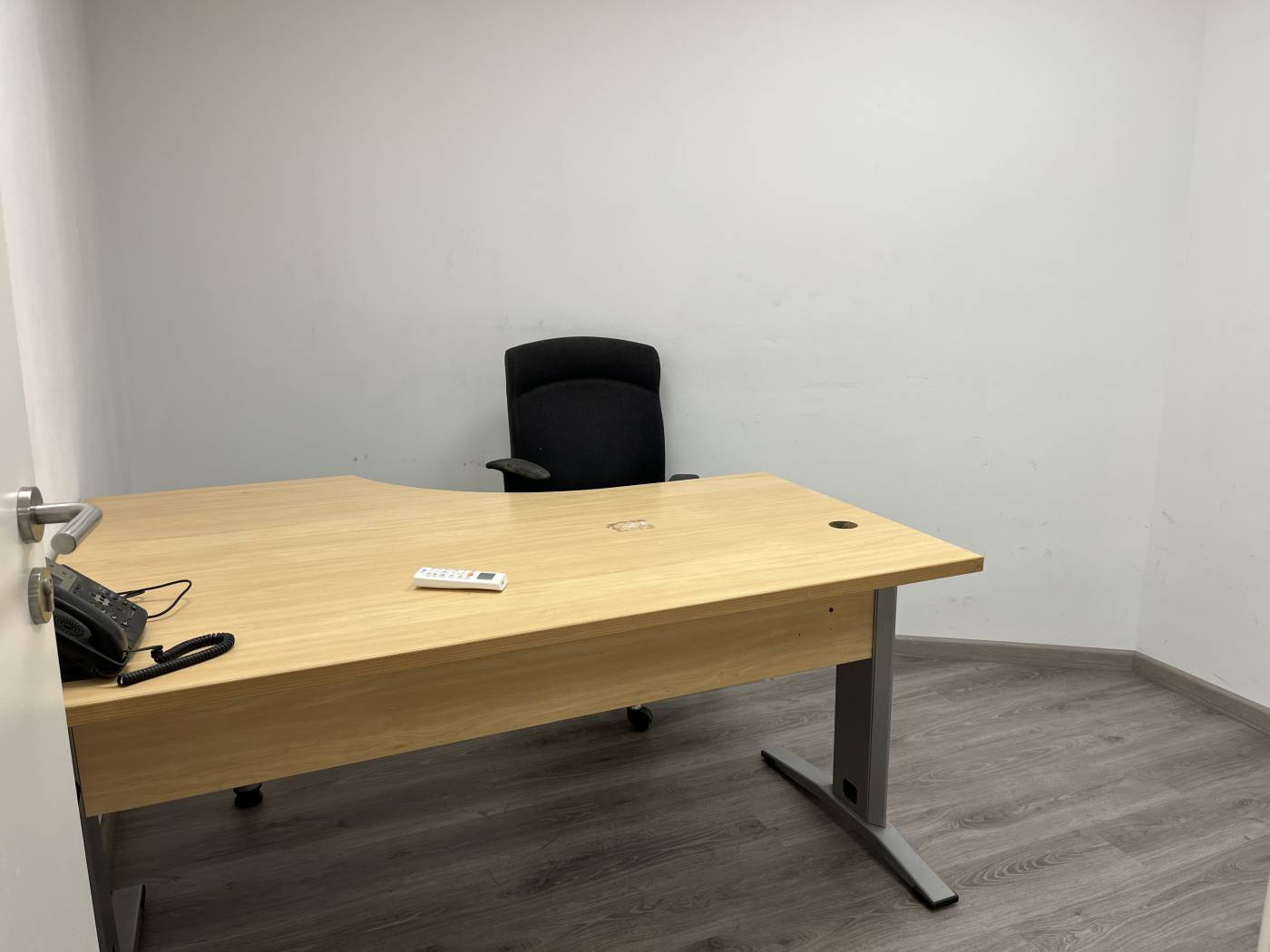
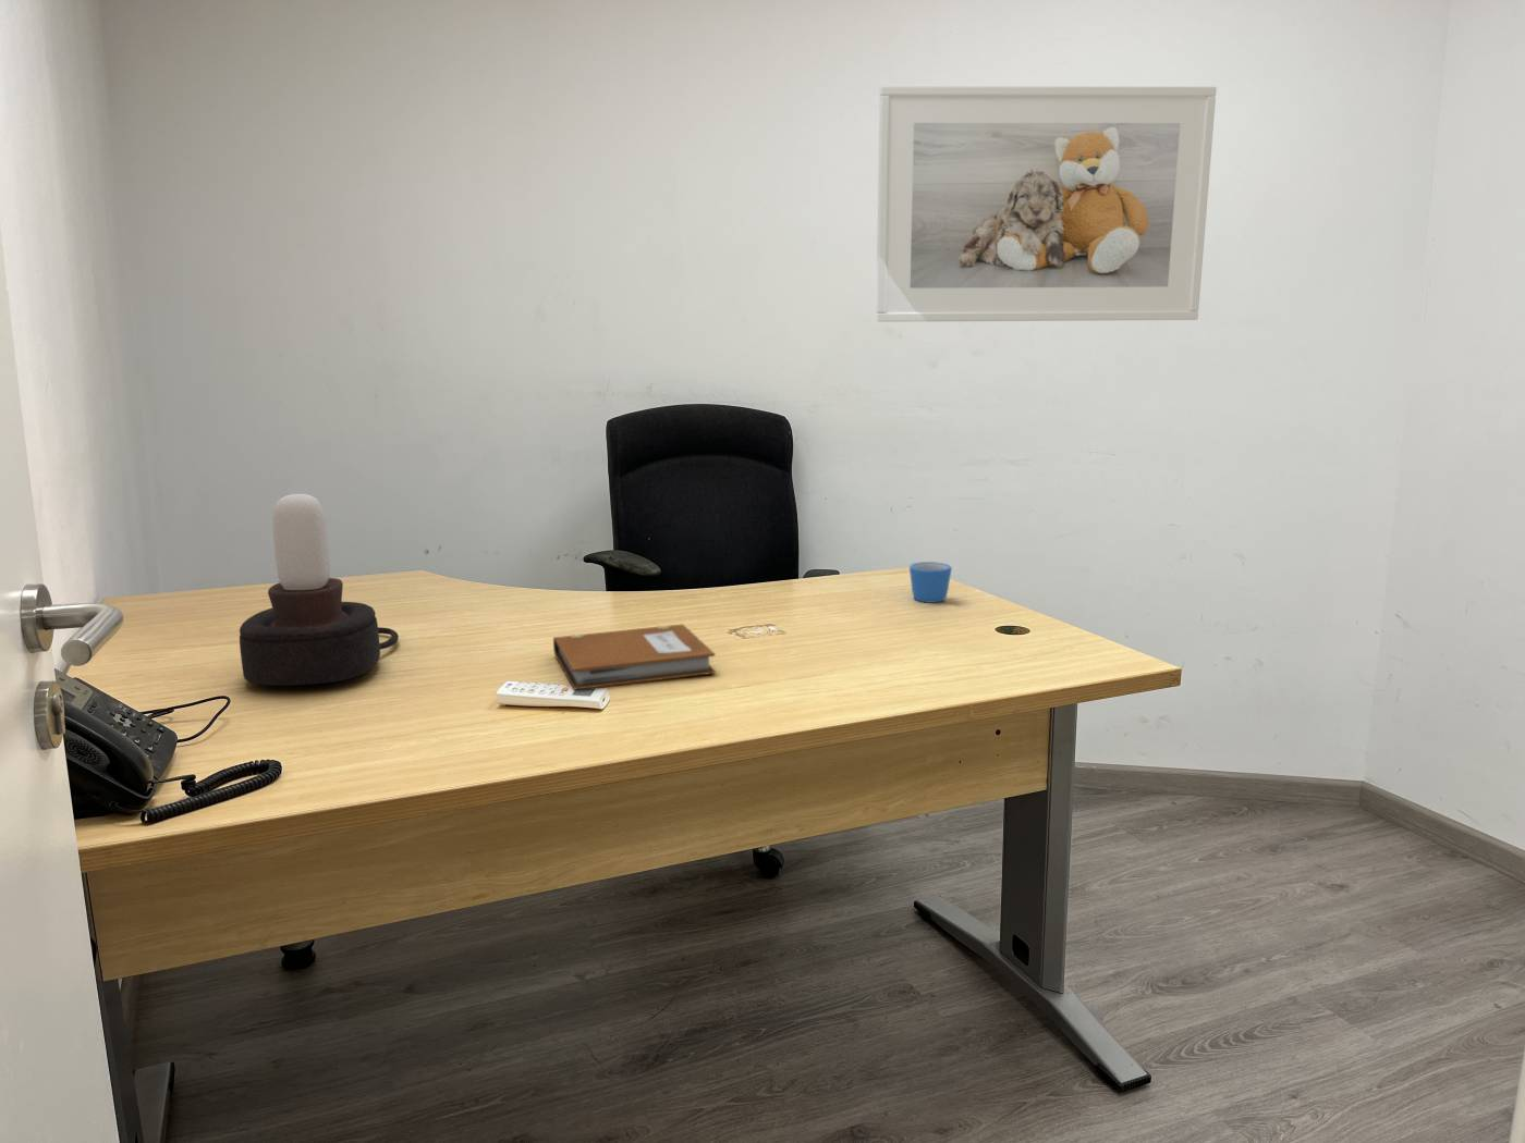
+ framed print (1042, 205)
+ desk lamp (318, 575)
+ notebook (635, 652)
+ mug (927, 581)
